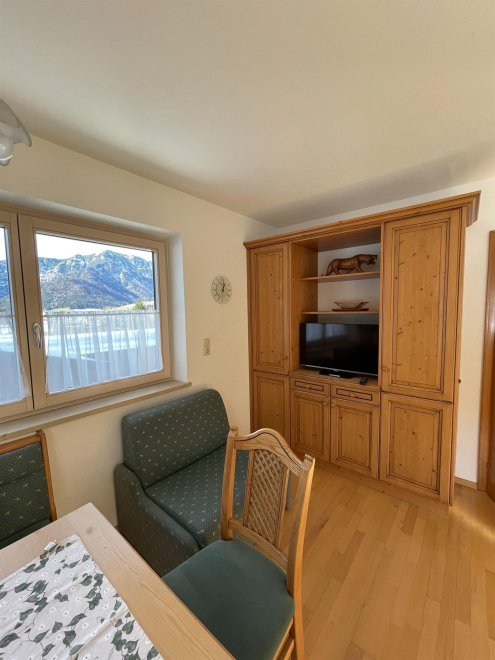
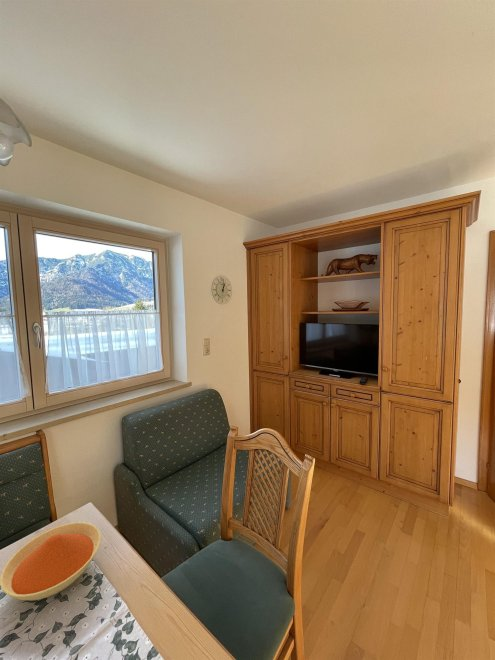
+ bowl (54, 556)
